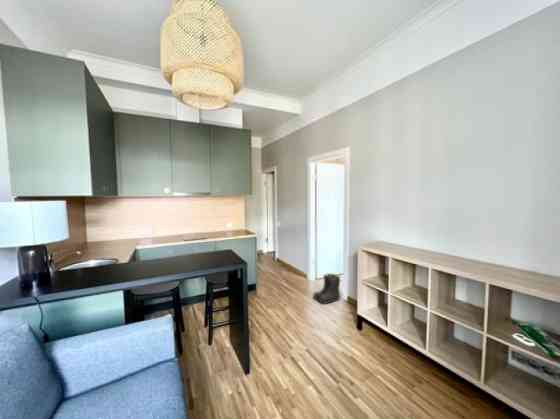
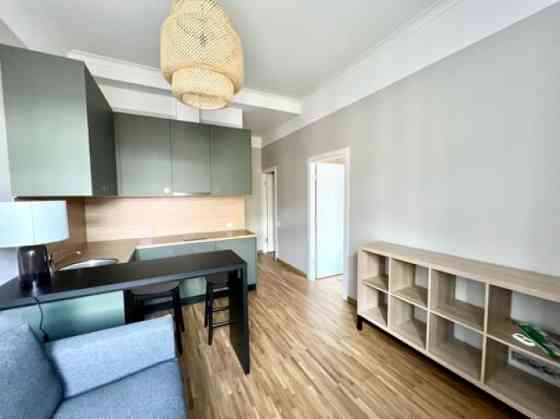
- boots (326, 287)
